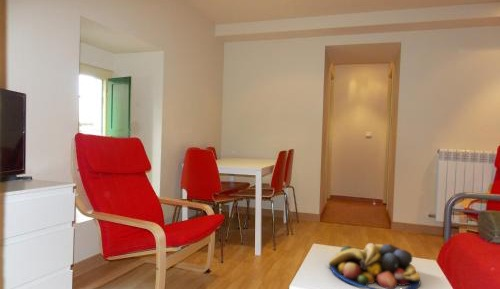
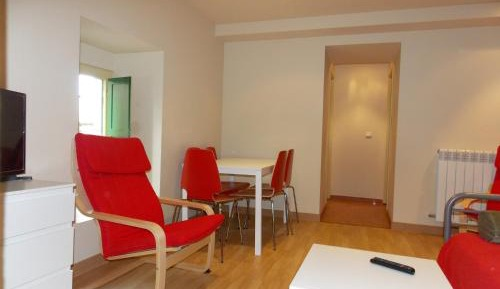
- fruit bowl (374, 259)
